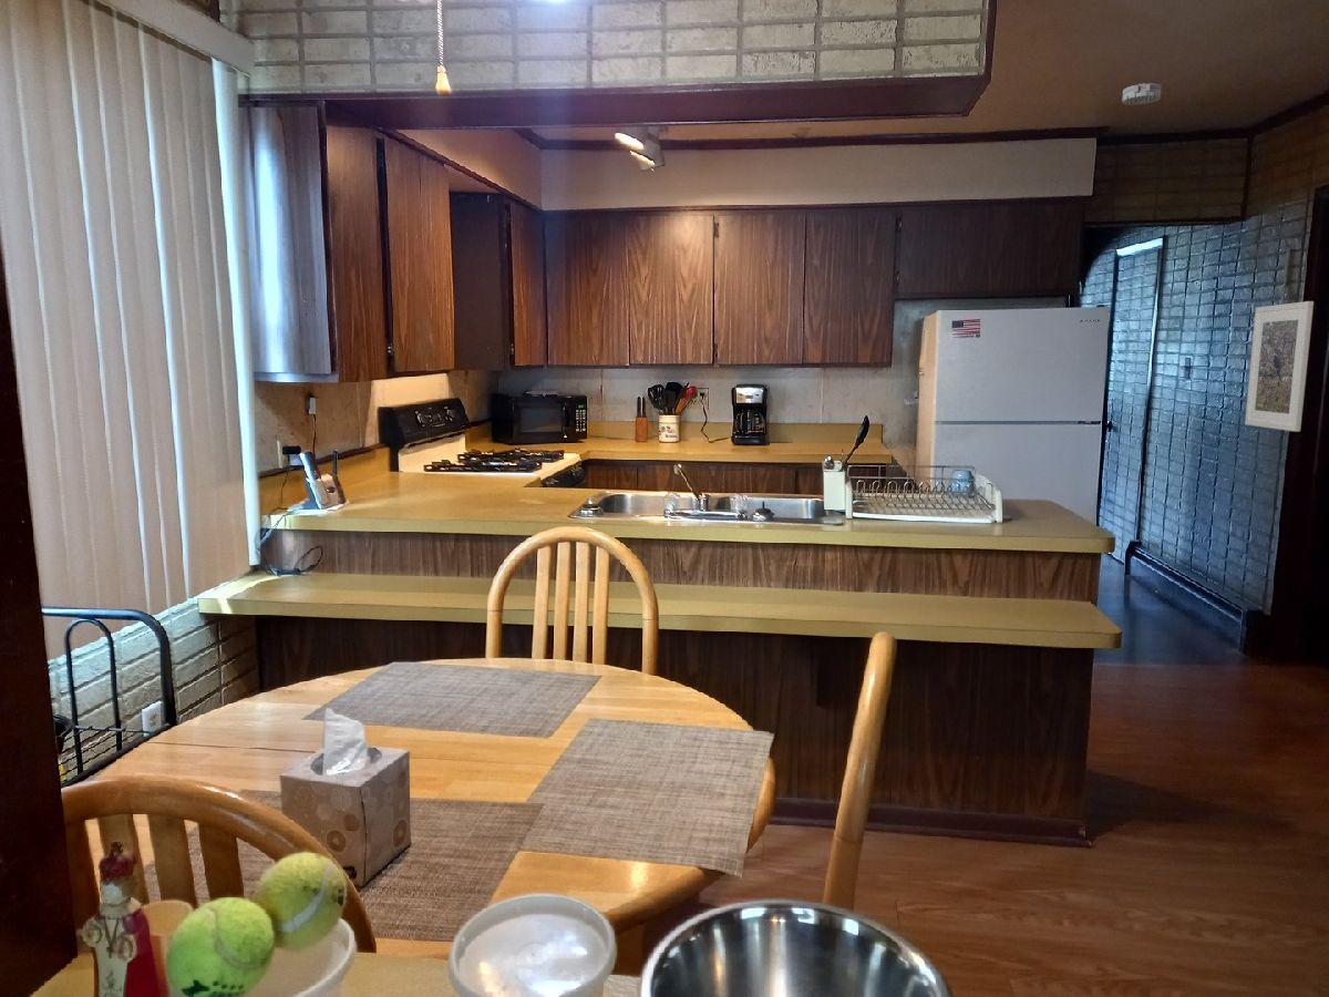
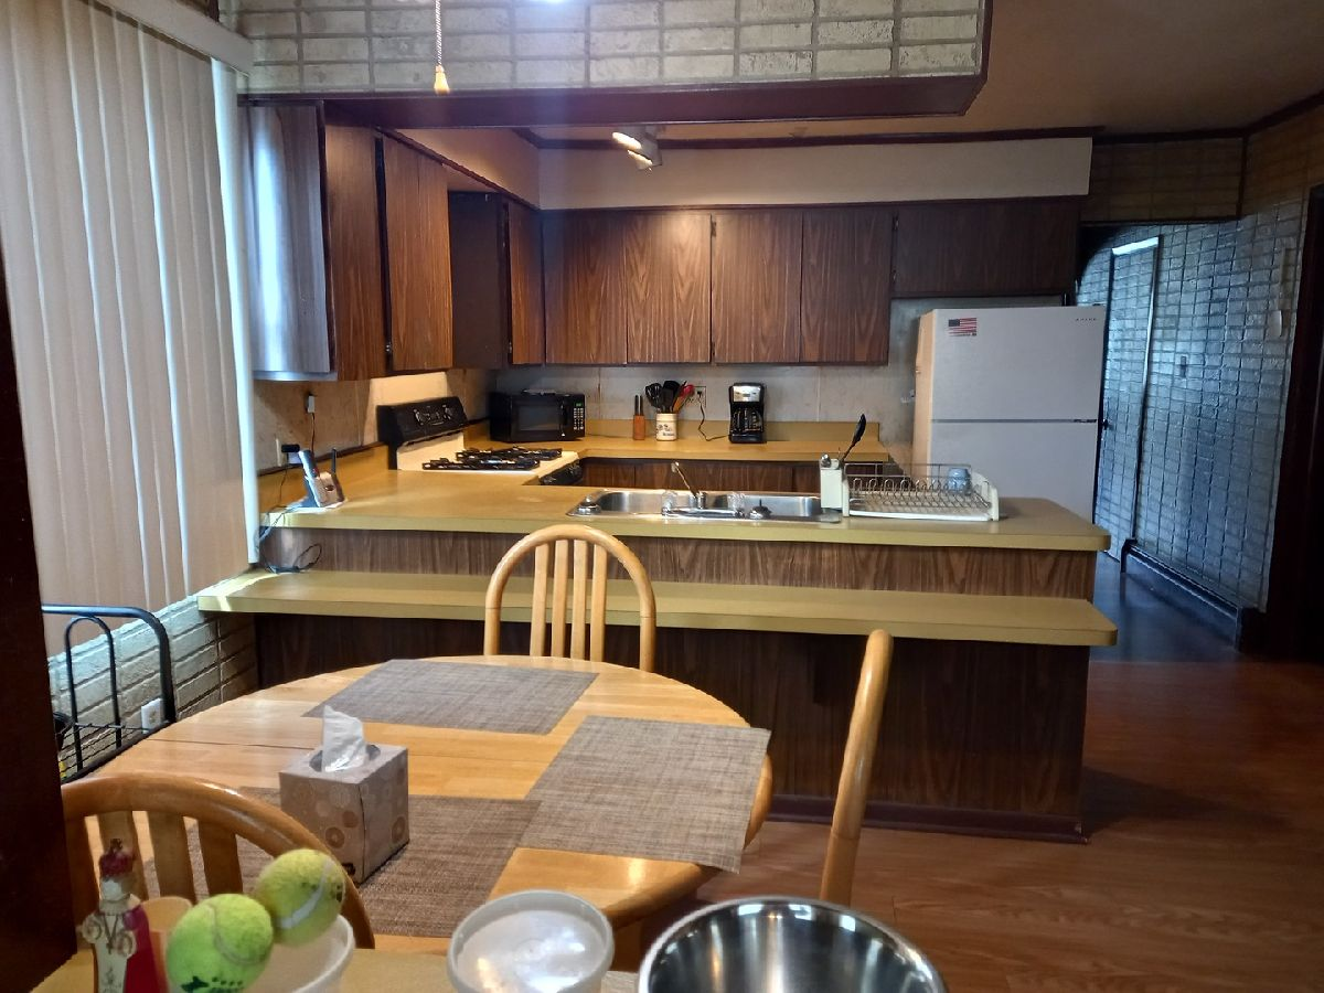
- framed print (1277, 367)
- smoke detector (1141, 93)
